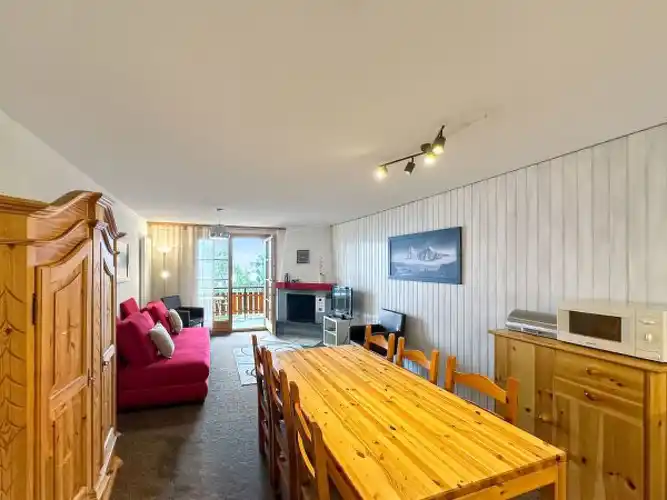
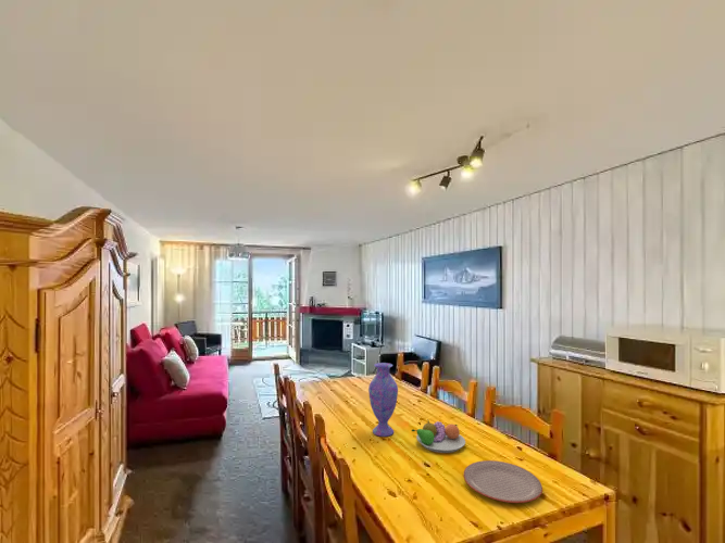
+ vase (383, 399)
+ fruit bowl (438, 433)
+ plate (501, 481)
